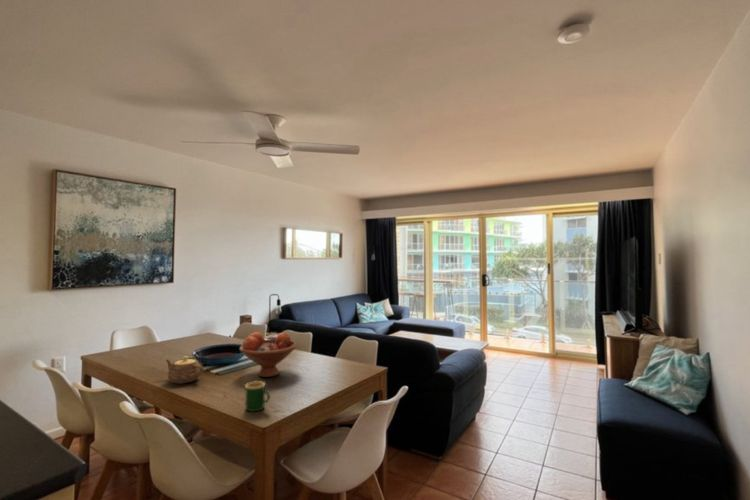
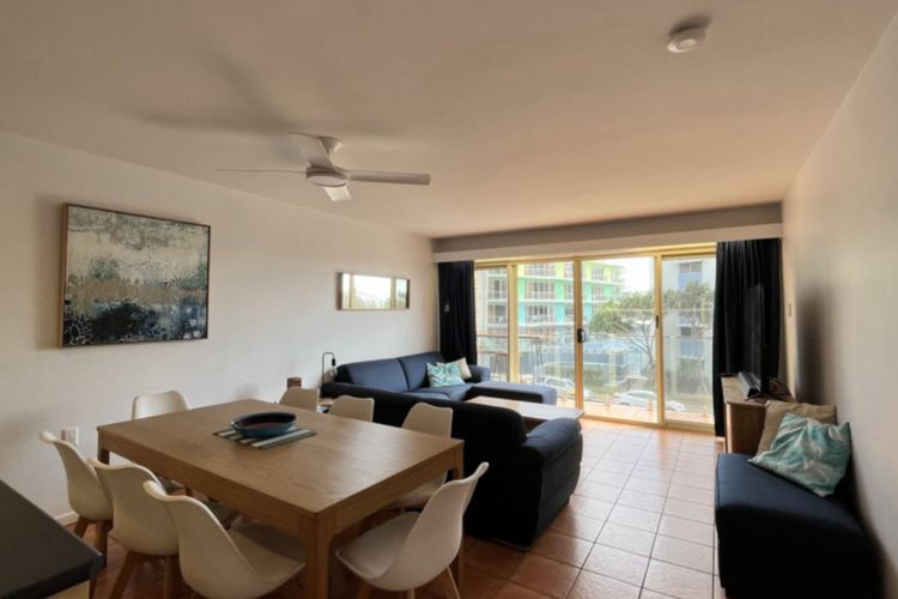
- mug (258, 396)
- fruit bowl (268, 354)
- teapot (183, 368)
